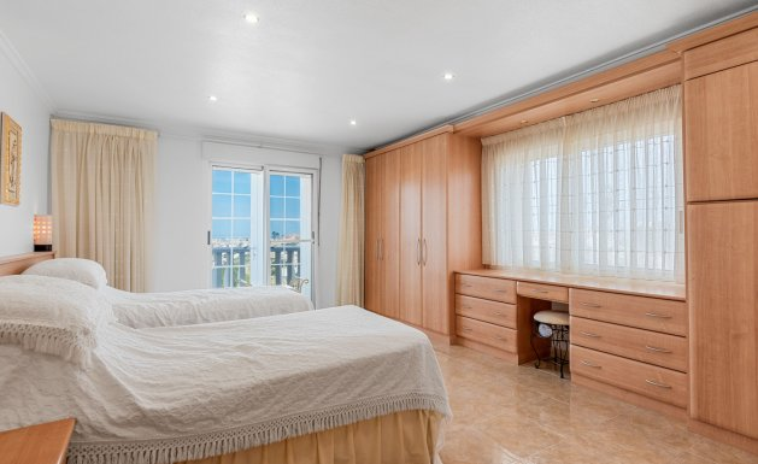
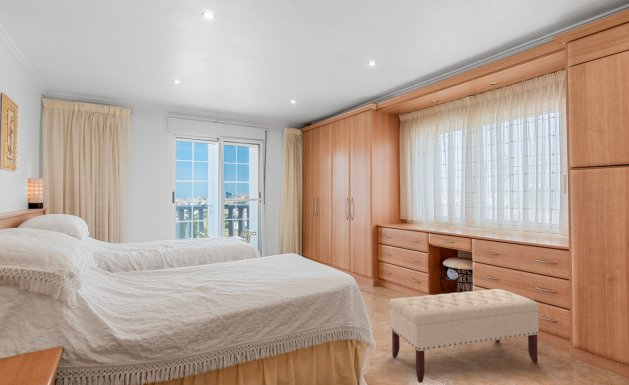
+ bench (463, 329)
